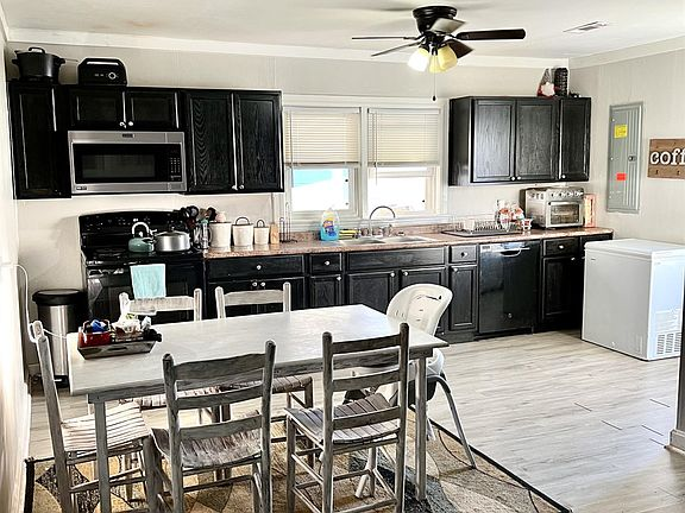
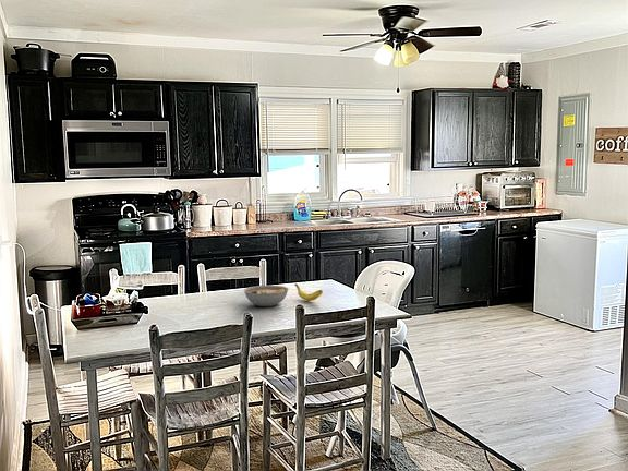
+ bowl (266, 297)
+ banana (309, 293)
